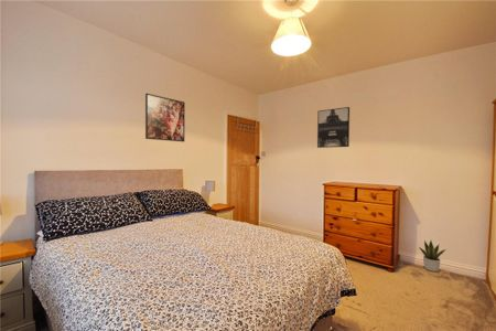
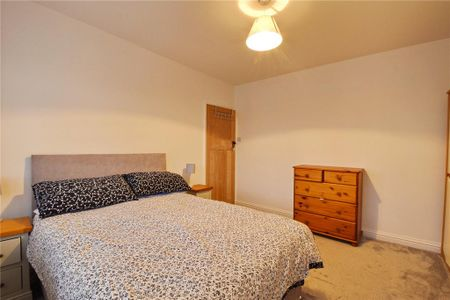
- wall art (333, 128)
- potted plant (432, 254)
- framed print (165, 119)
